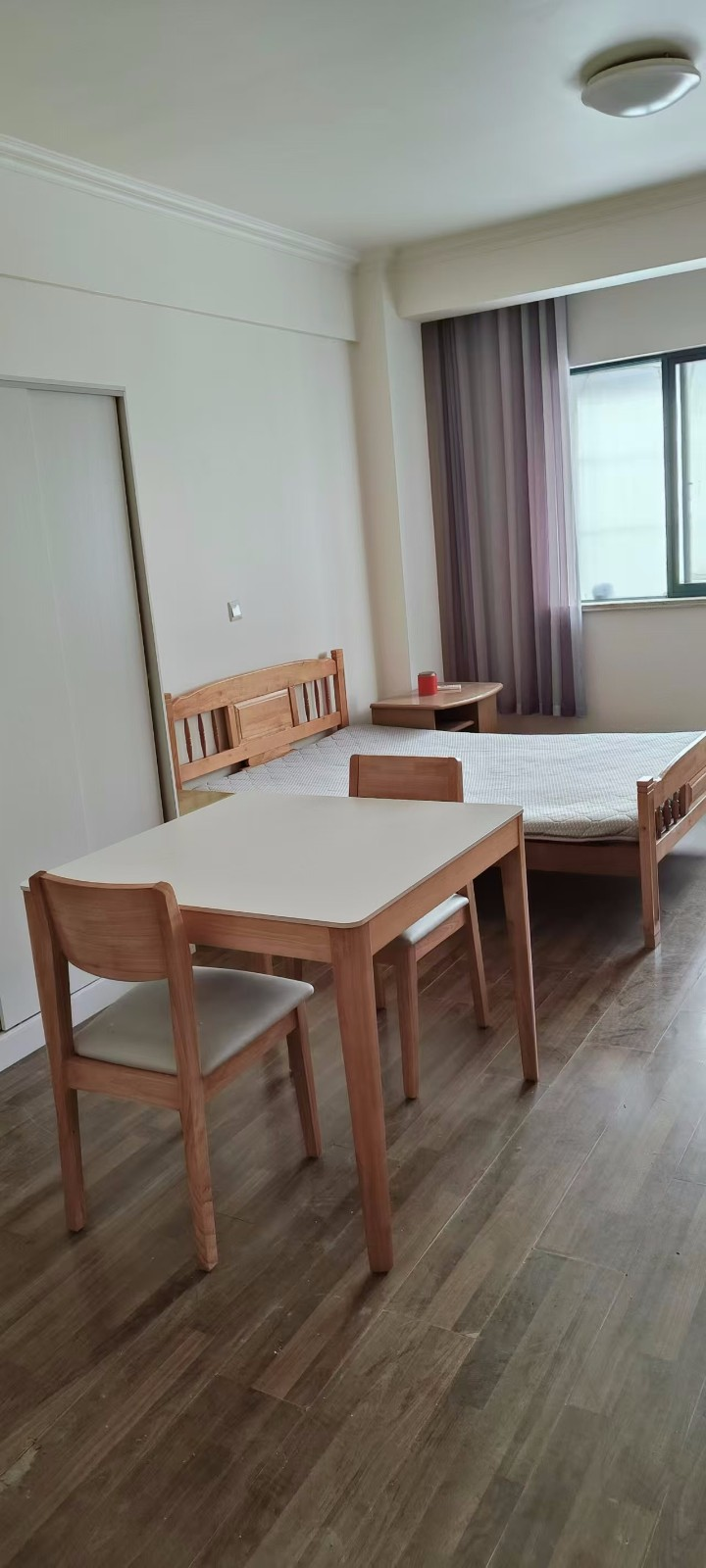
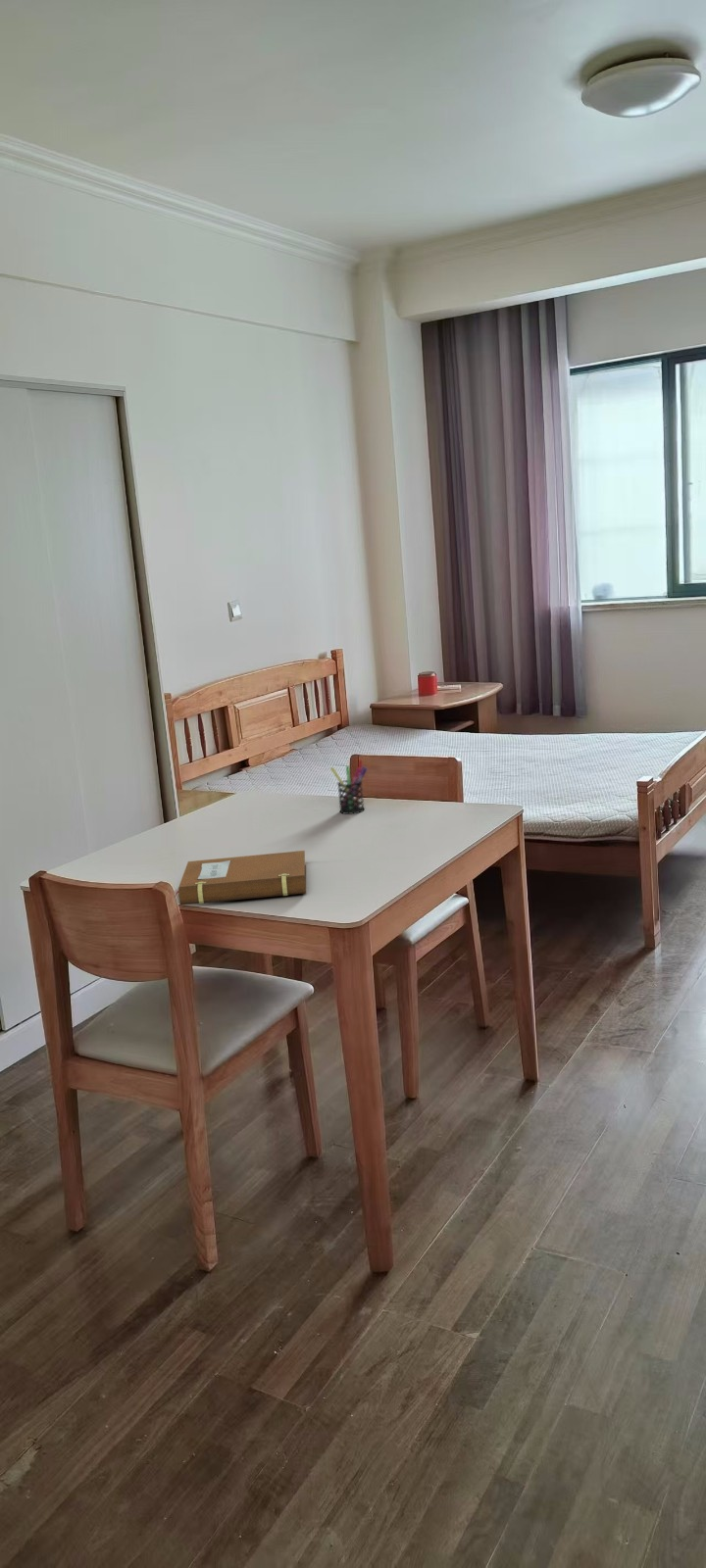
+ notebook (241, 877)
+ pen holder (351, 785)
